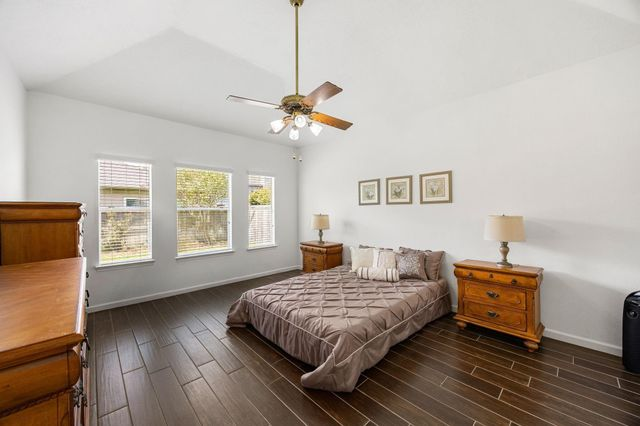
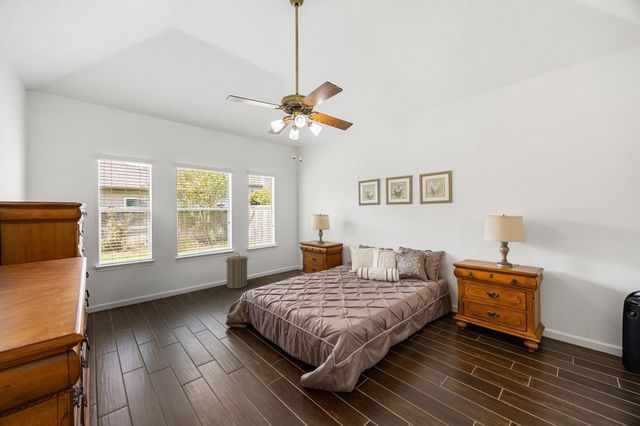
+ laundry hamper (237, 269)
